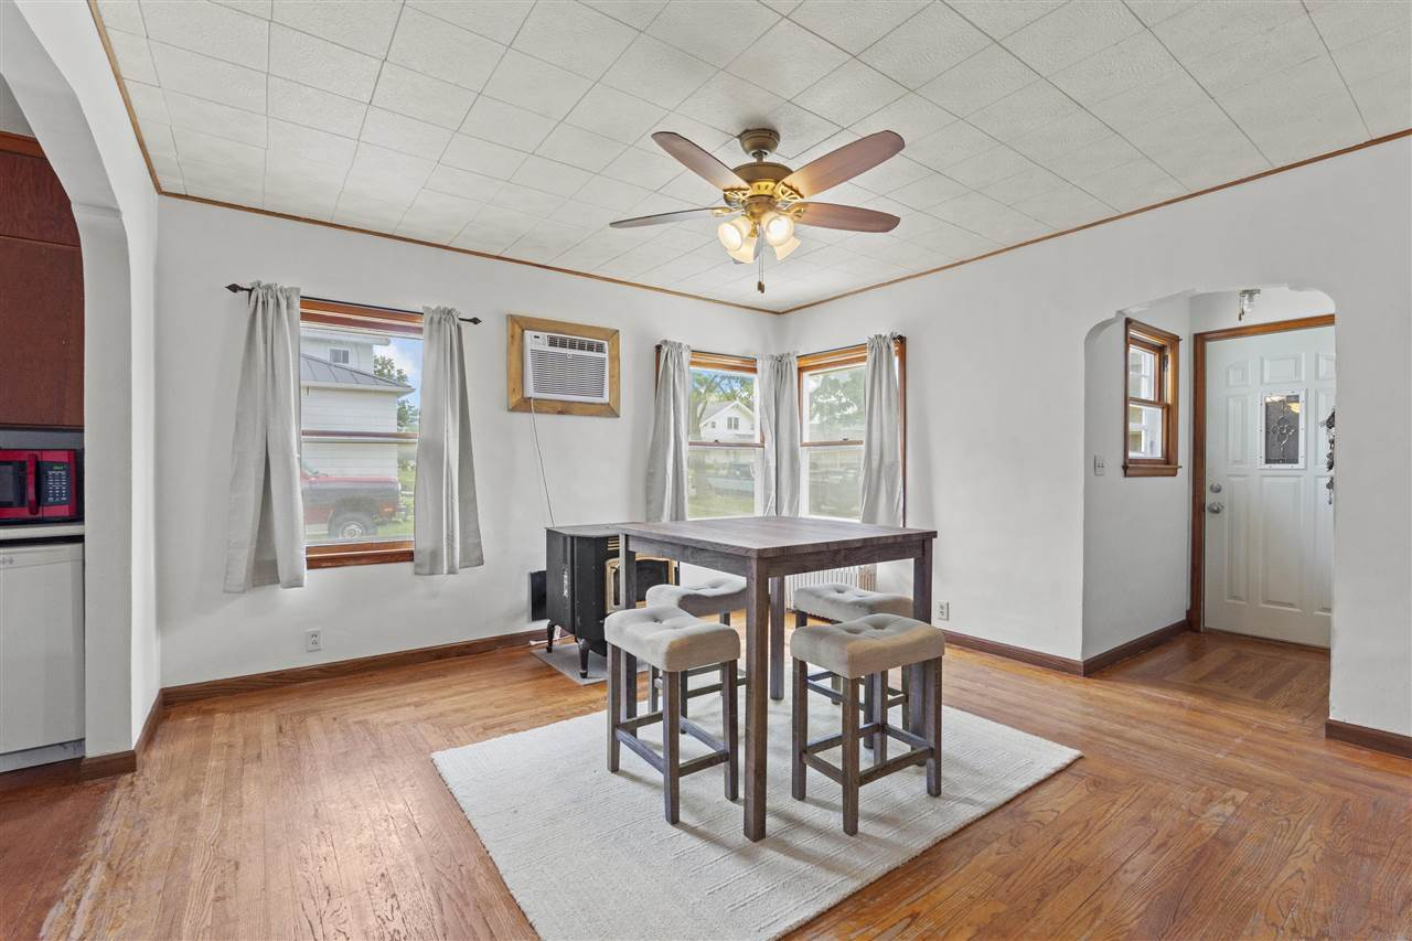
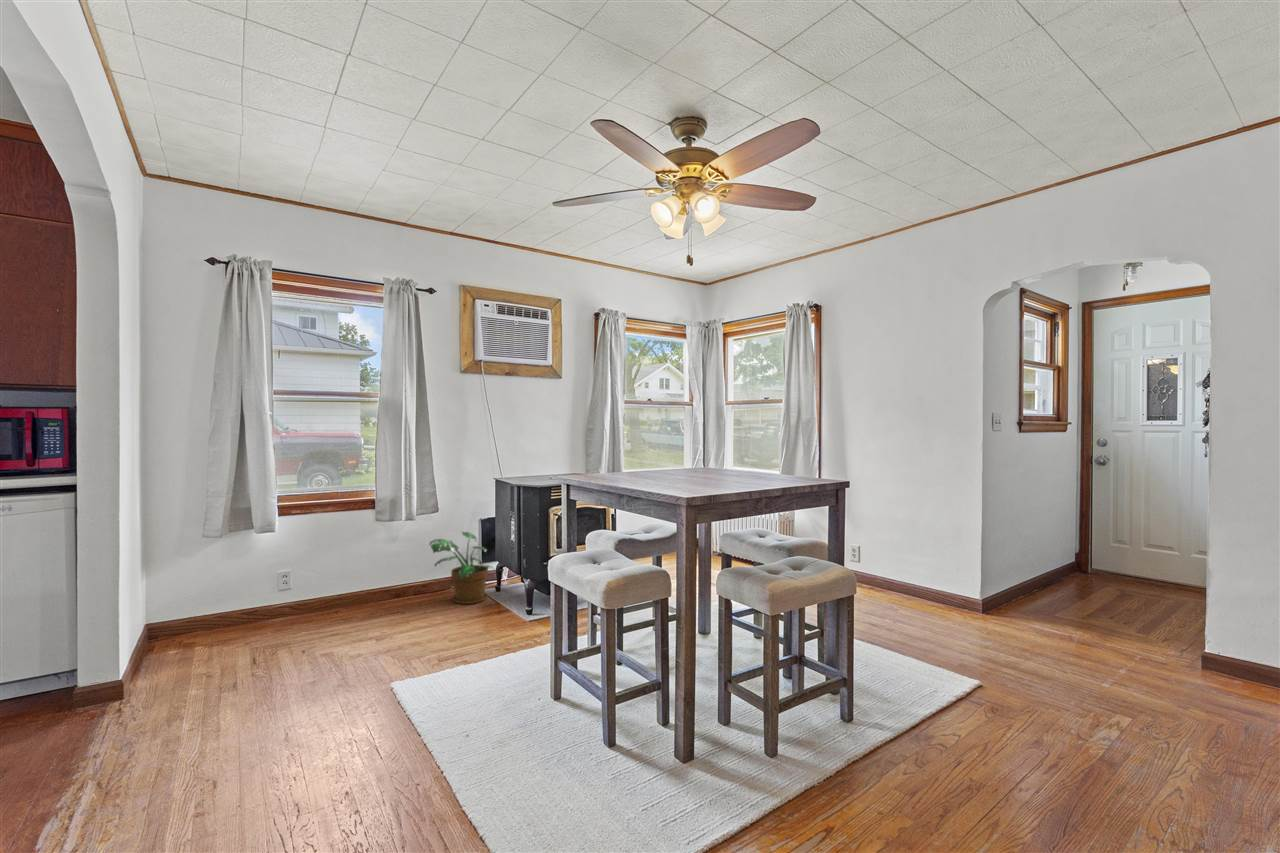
+ potted plant (458, 567)
